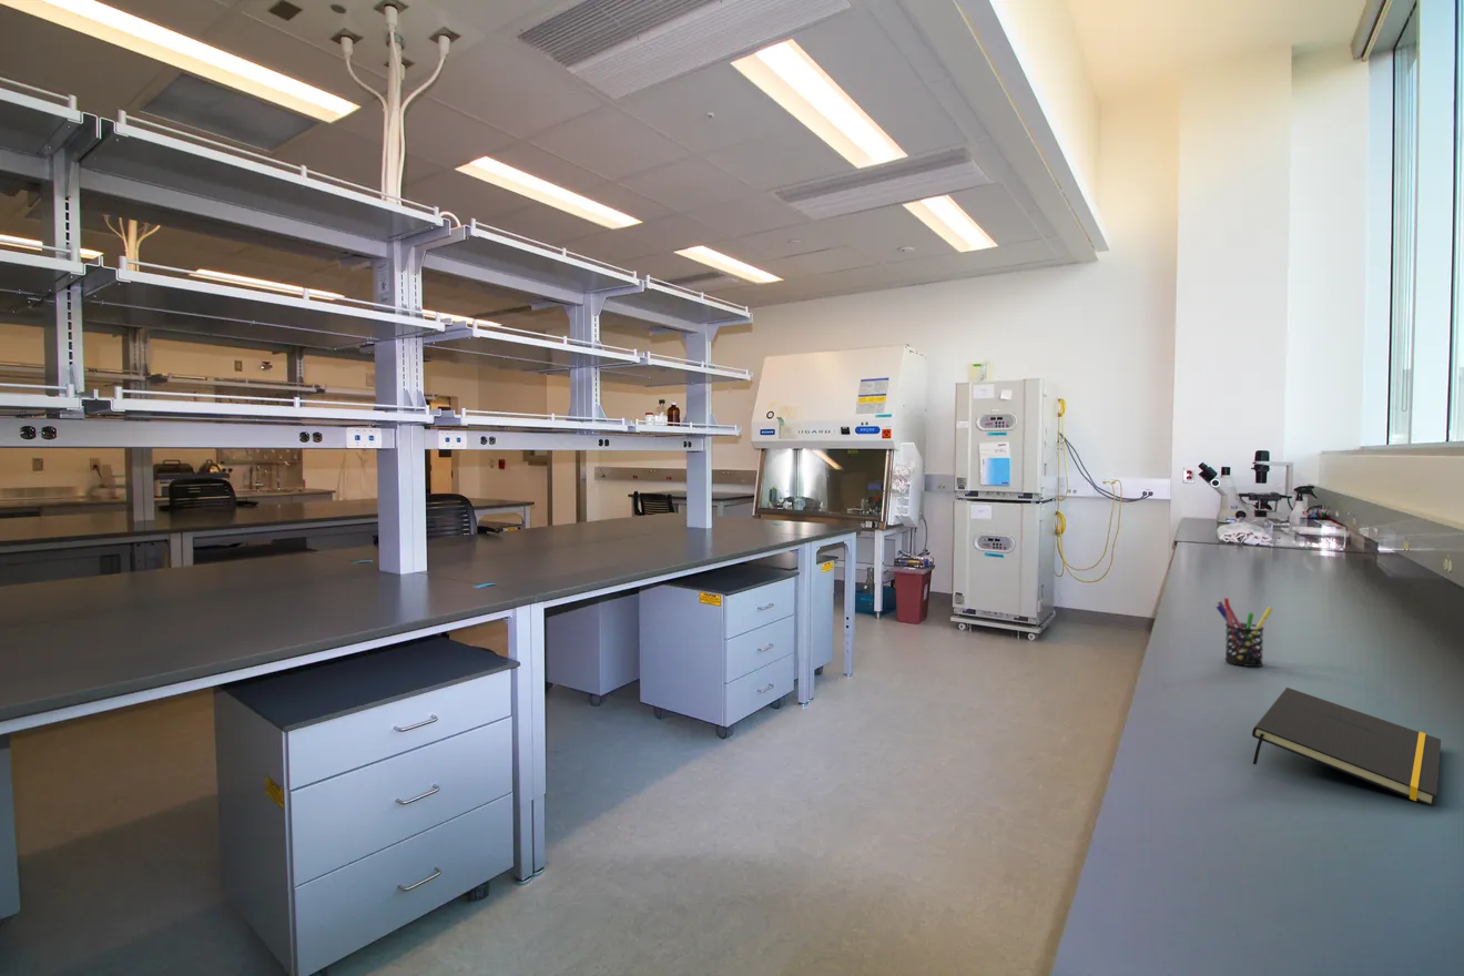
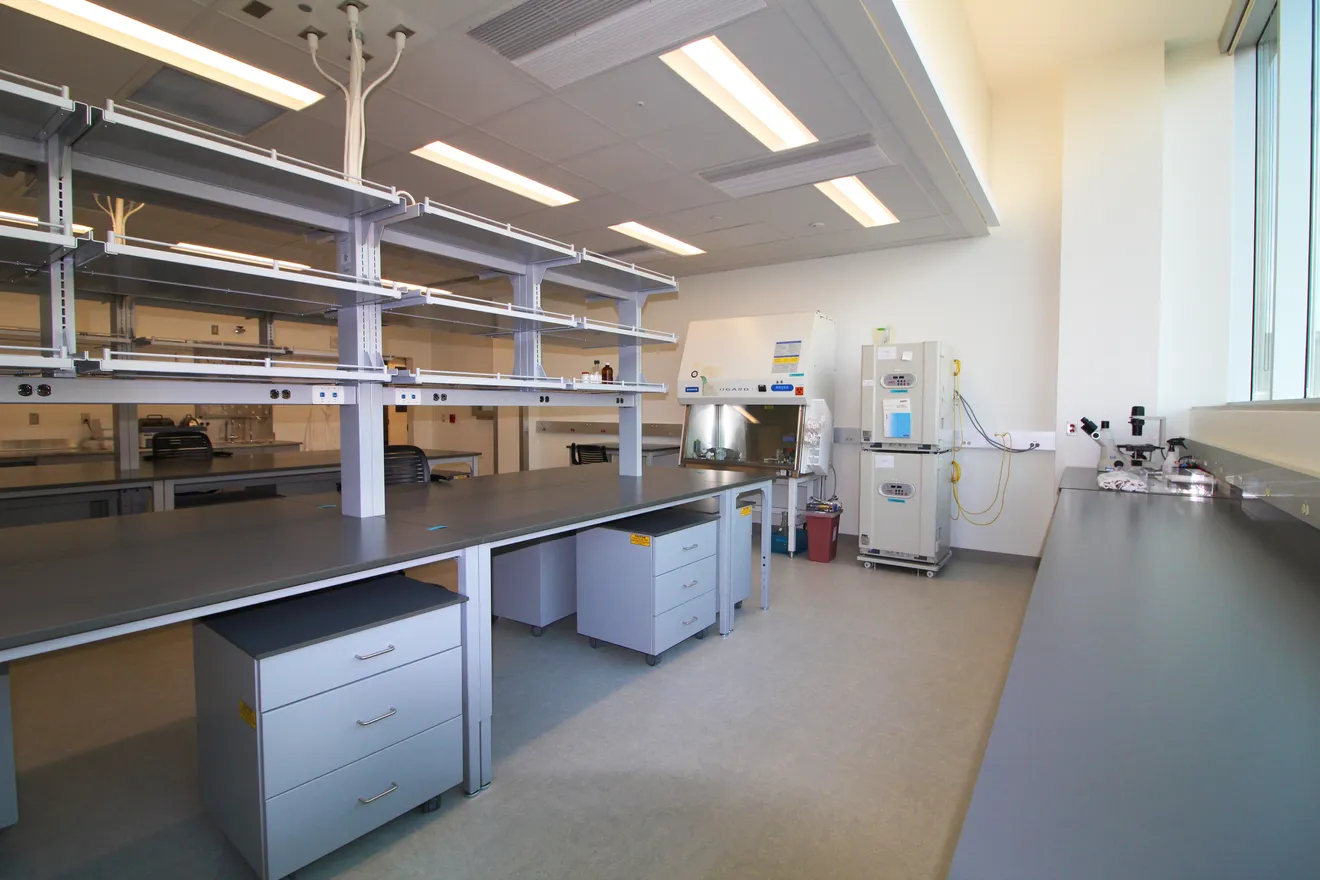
- pen holder (1243, 631)
- notepad (1348, 738)
